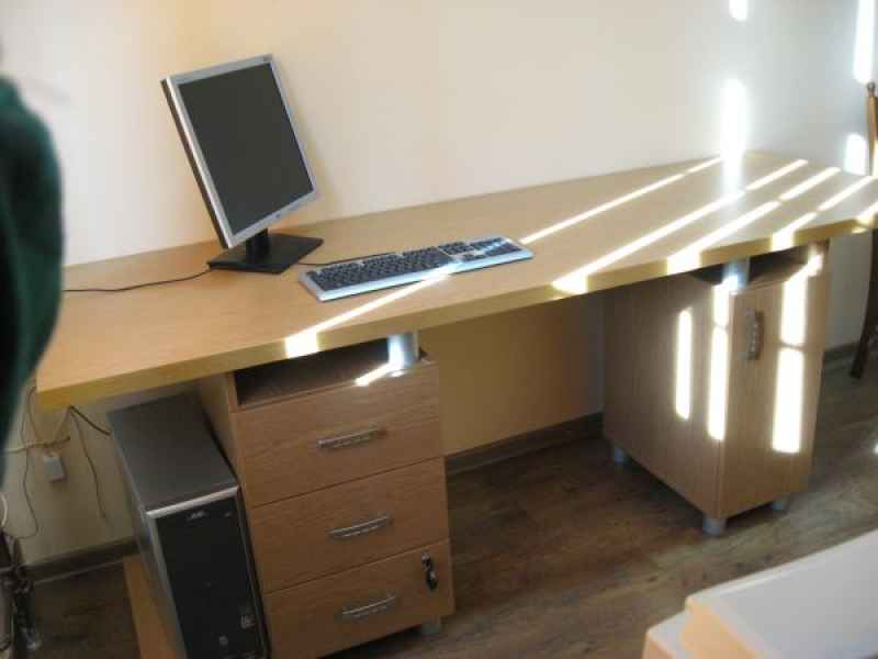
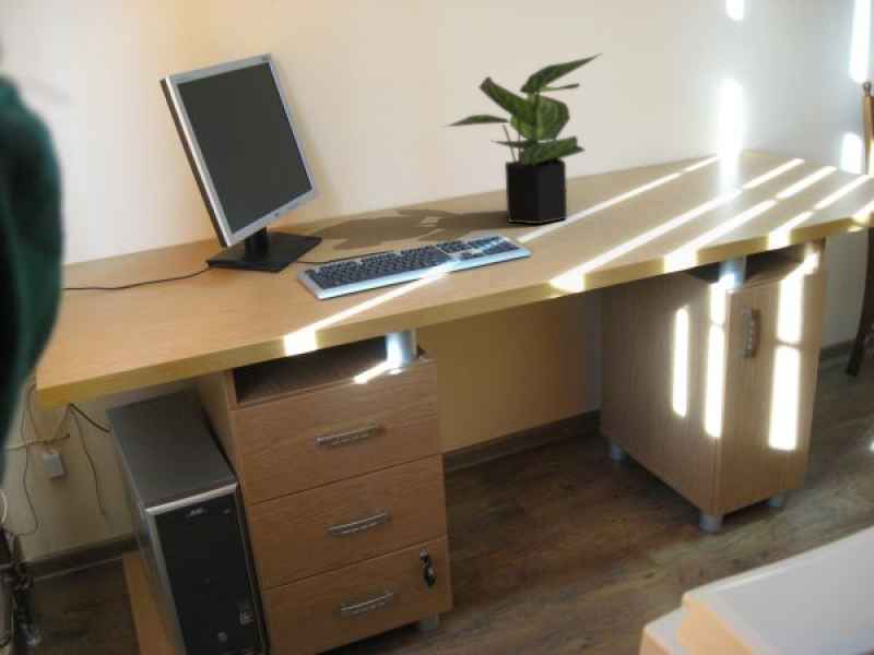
+ potted plant (532, 140)
